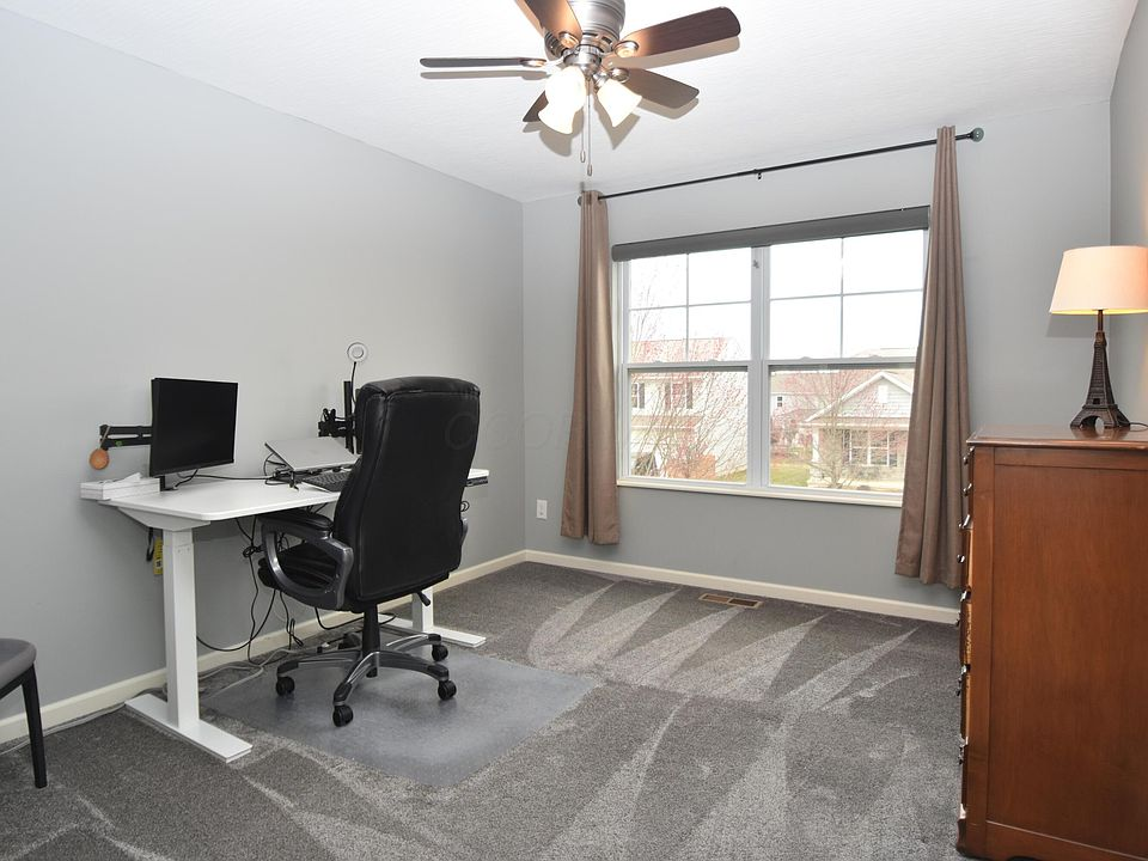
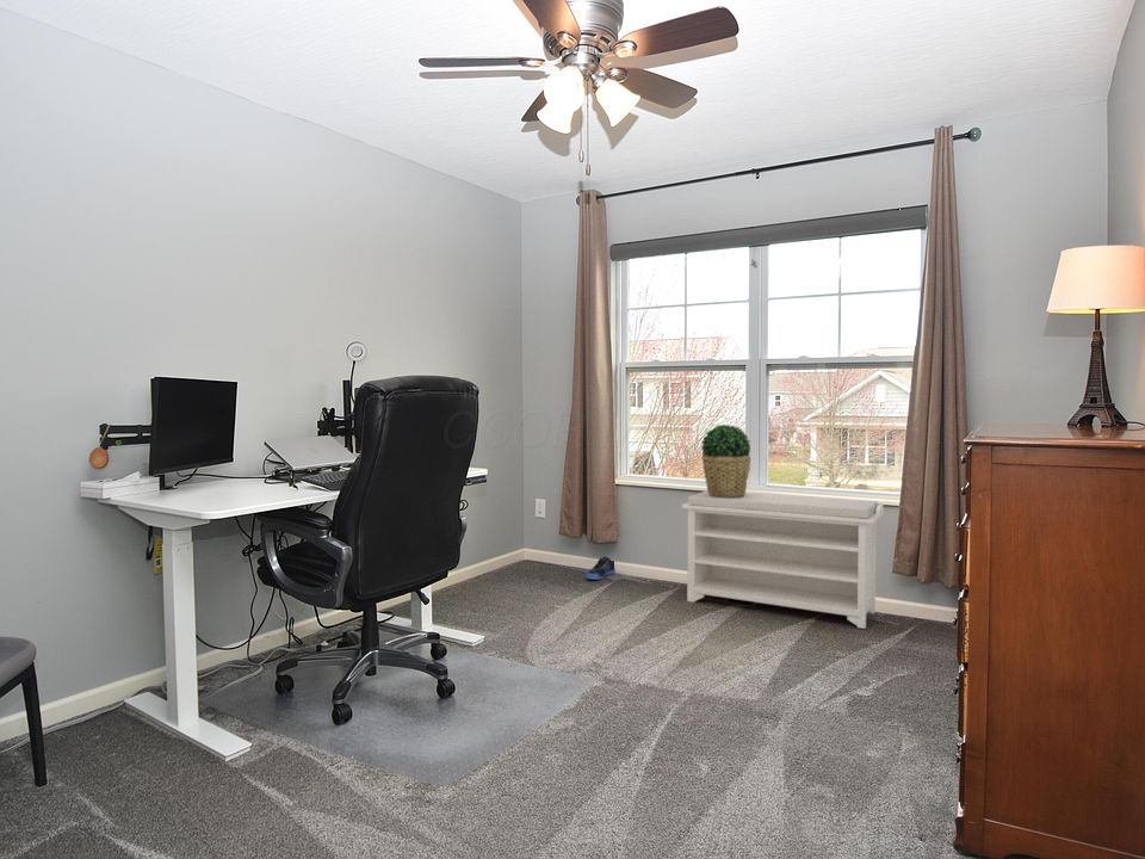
+ potted plant (725, 459)
+ sneaker (600, 567)
+ bench (779, 552)
